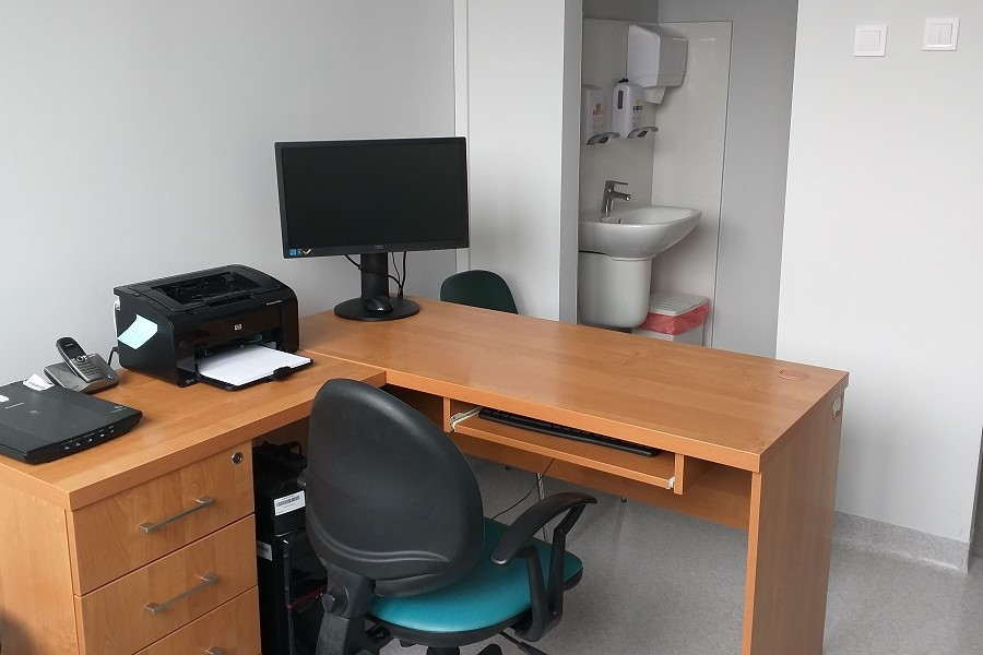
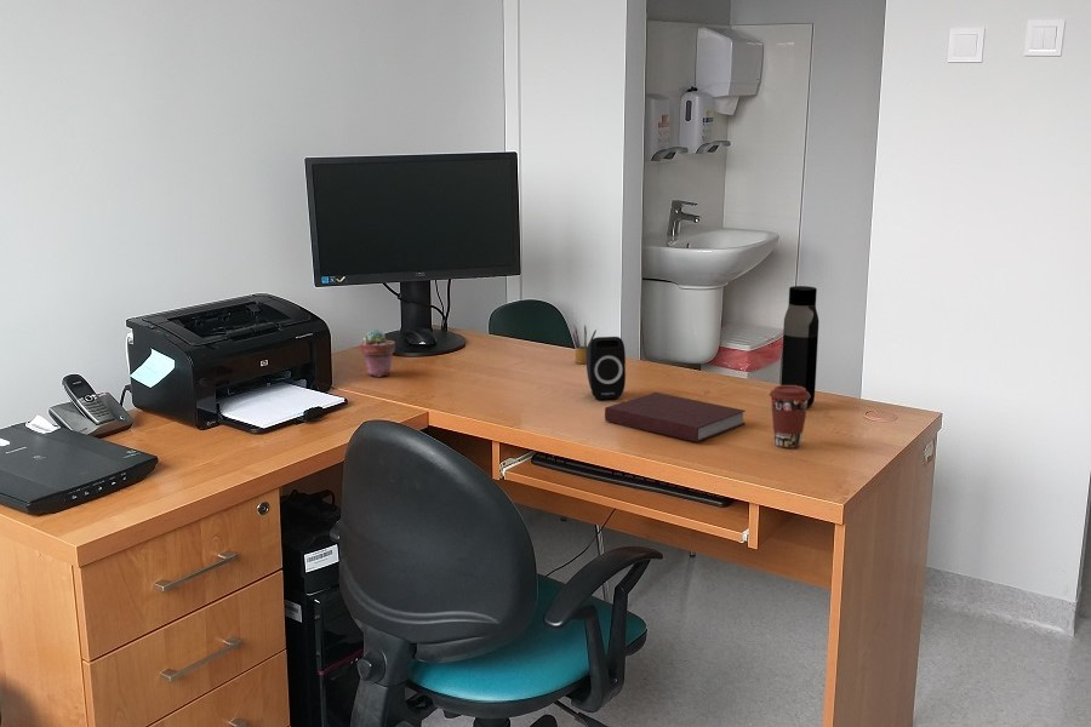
+ potted succulent (377, 351)
+ coffee cup (788, 416)
+ speaker (602, 365)
+ notebook (674, 416)
+ pencil box (584, 344)
+ water bottle (799, 347)
